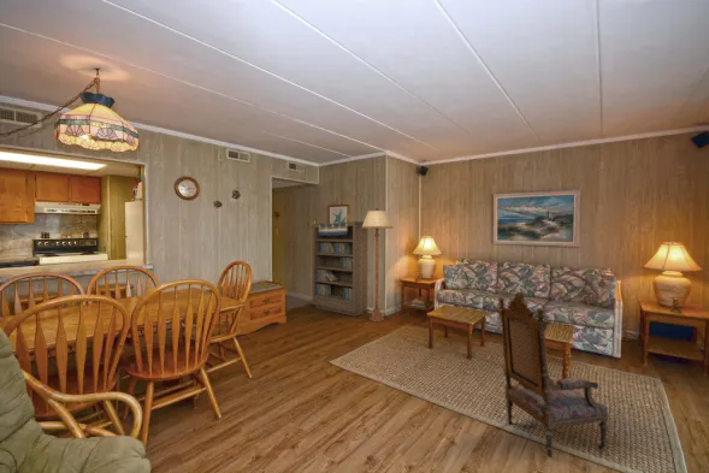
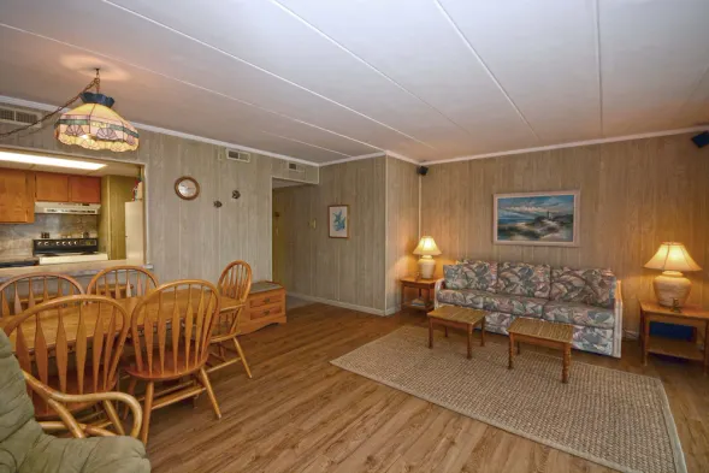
- floor lamp (377, 264)
- armchair (545, 362)
- bookcase (338, 266)
